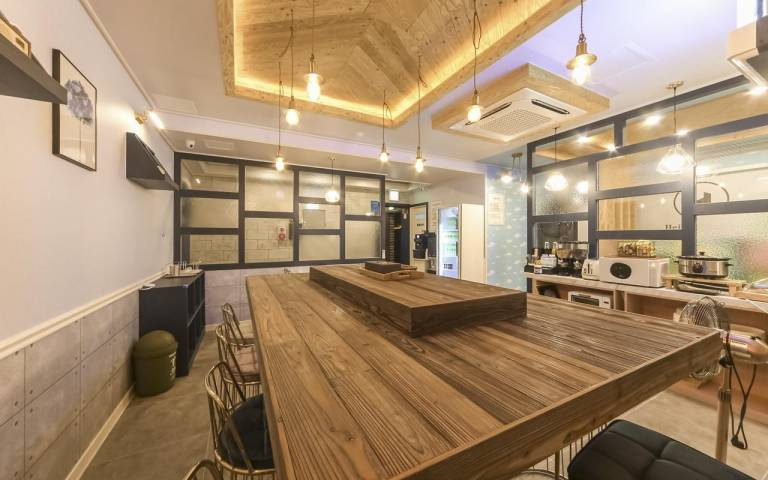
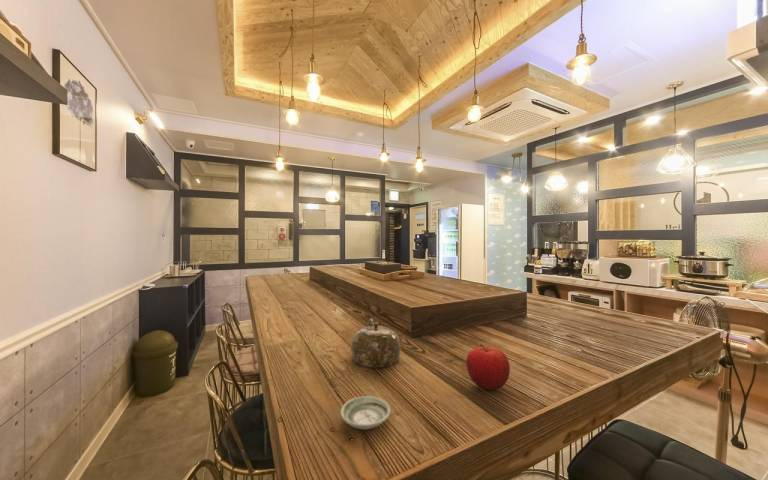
+ saucer (365, 415)
+ fruit (487, 365)
+ teapot (376, 341)
